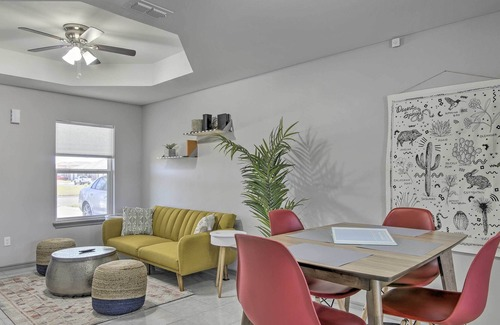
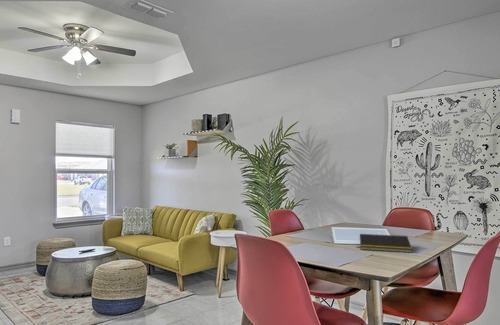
+ notepad (384, 242)
